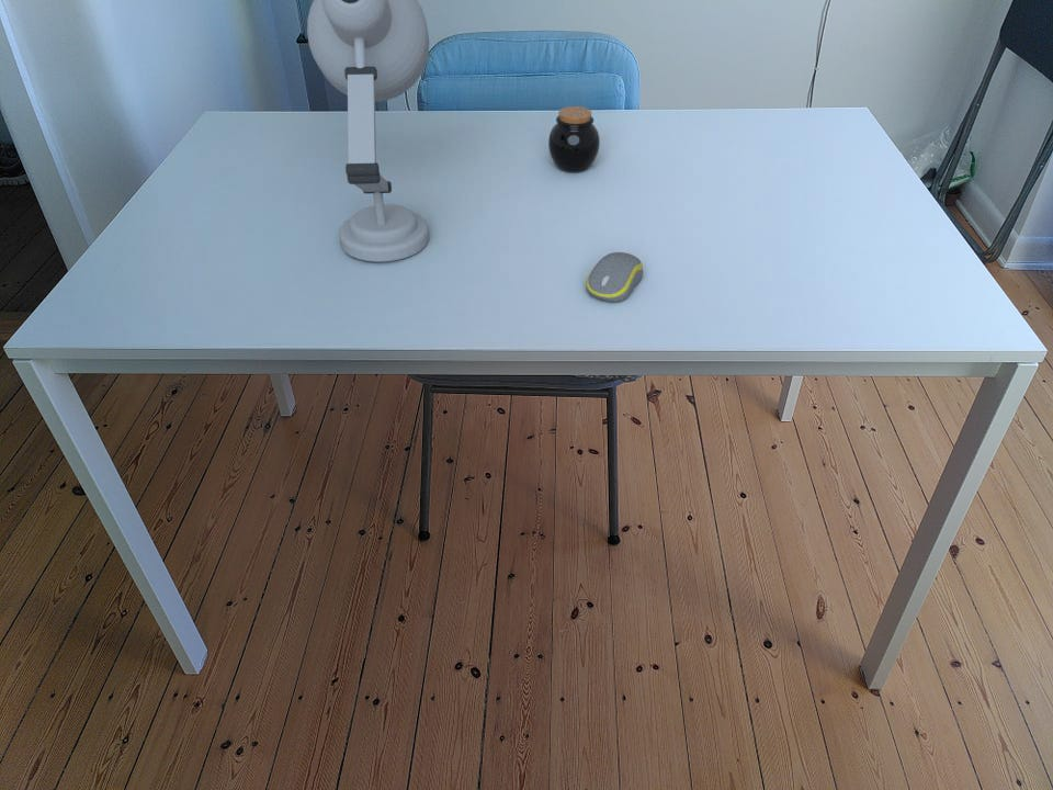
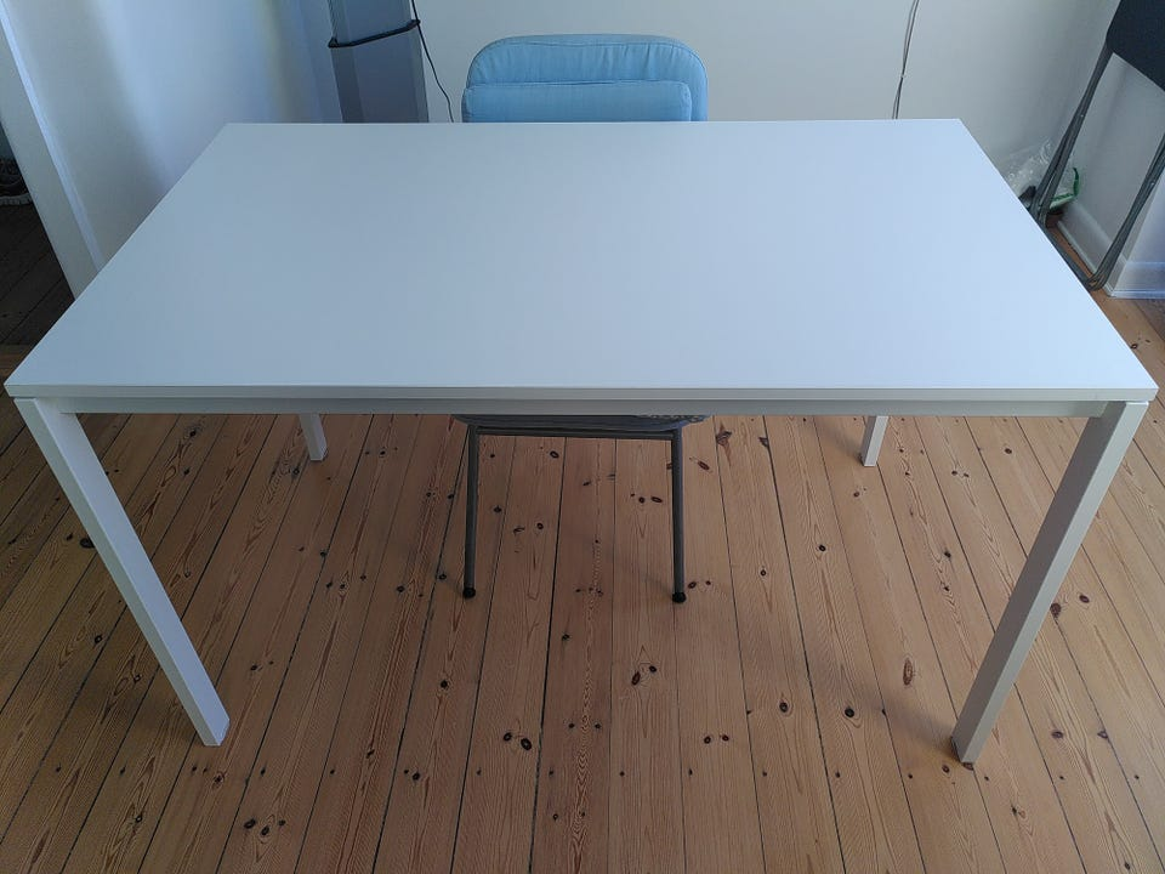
- desk lamp (371, 109)
- computer mouse (615, 272)
- jar (574, 139)
